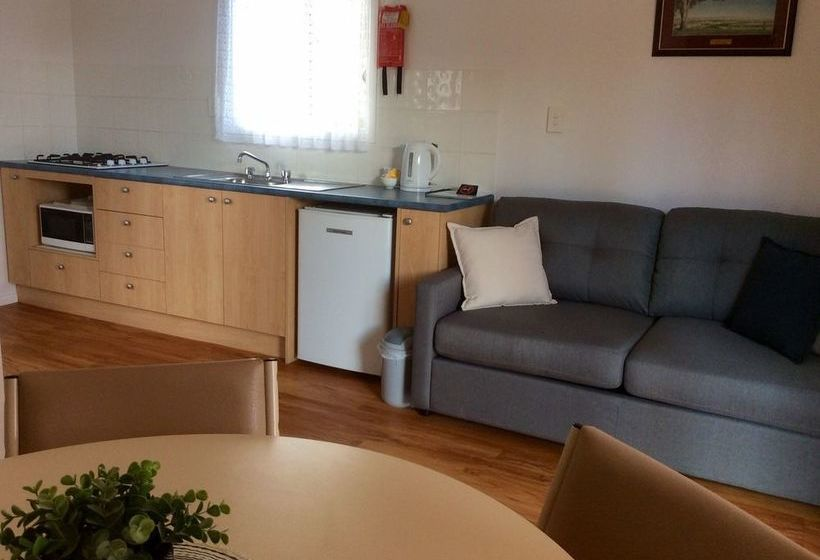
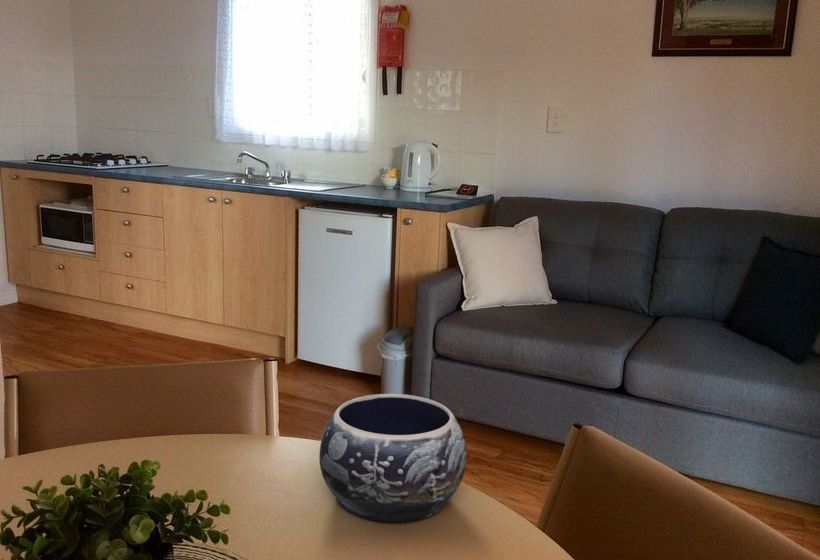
+ decorative bowl (393, 454)
